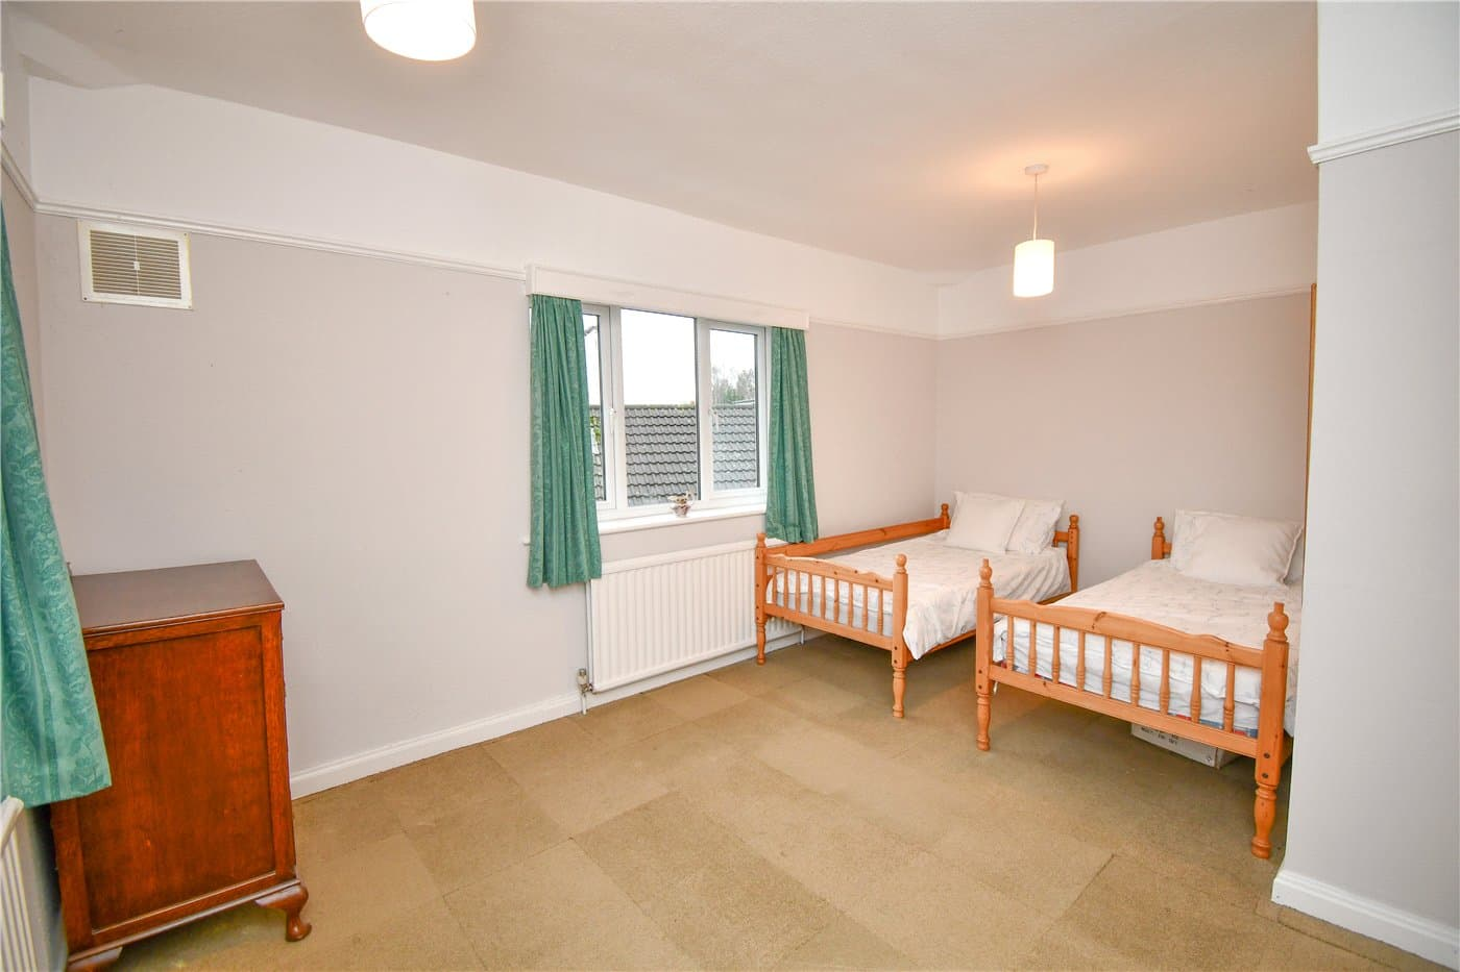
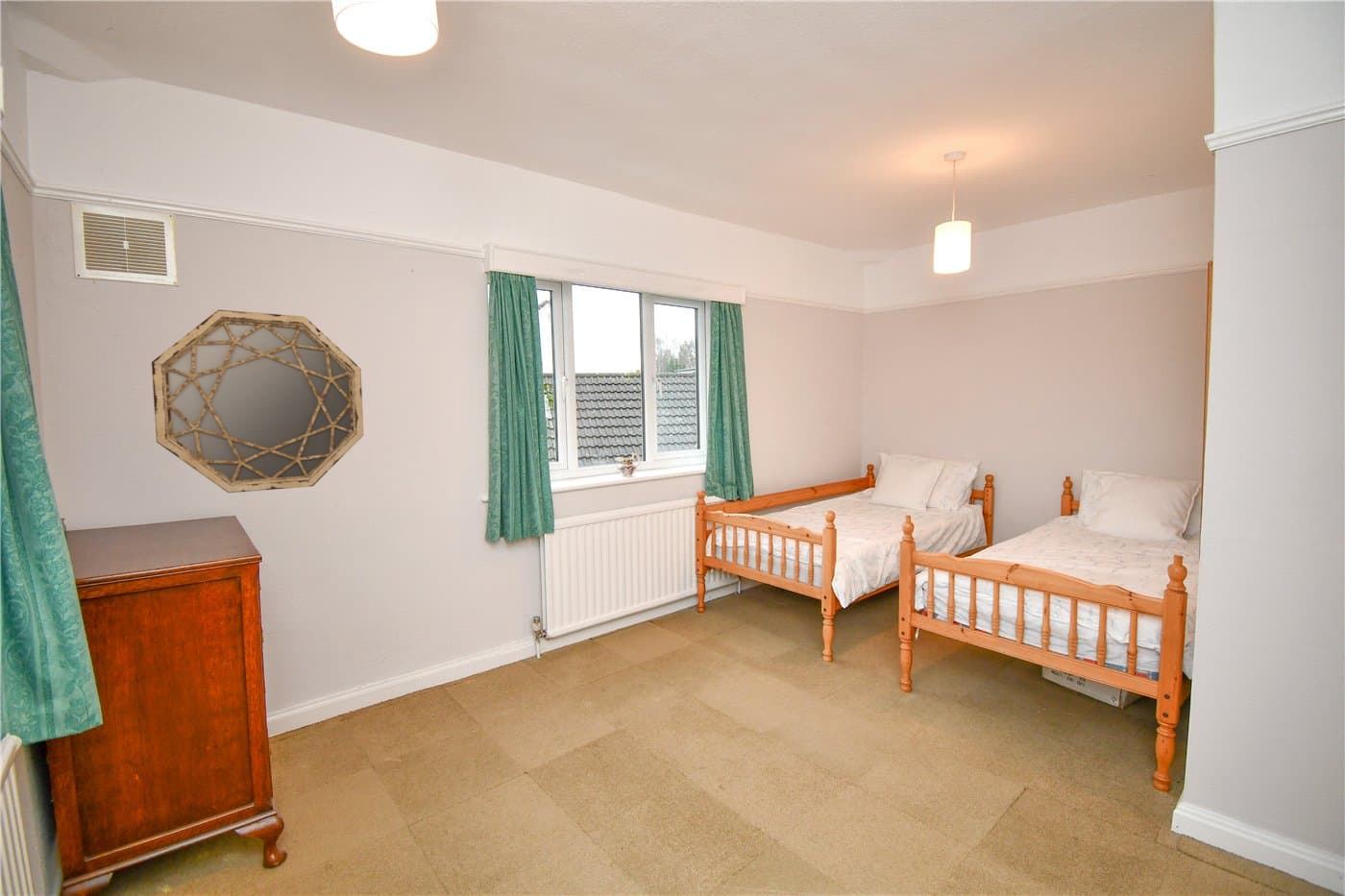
+ home mirror (267, 401)
